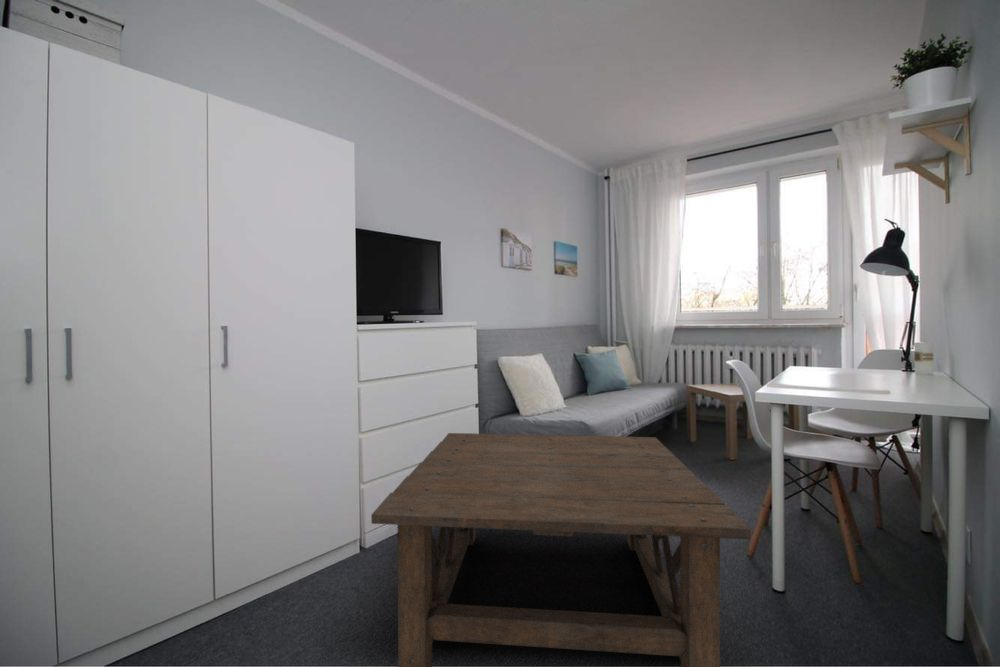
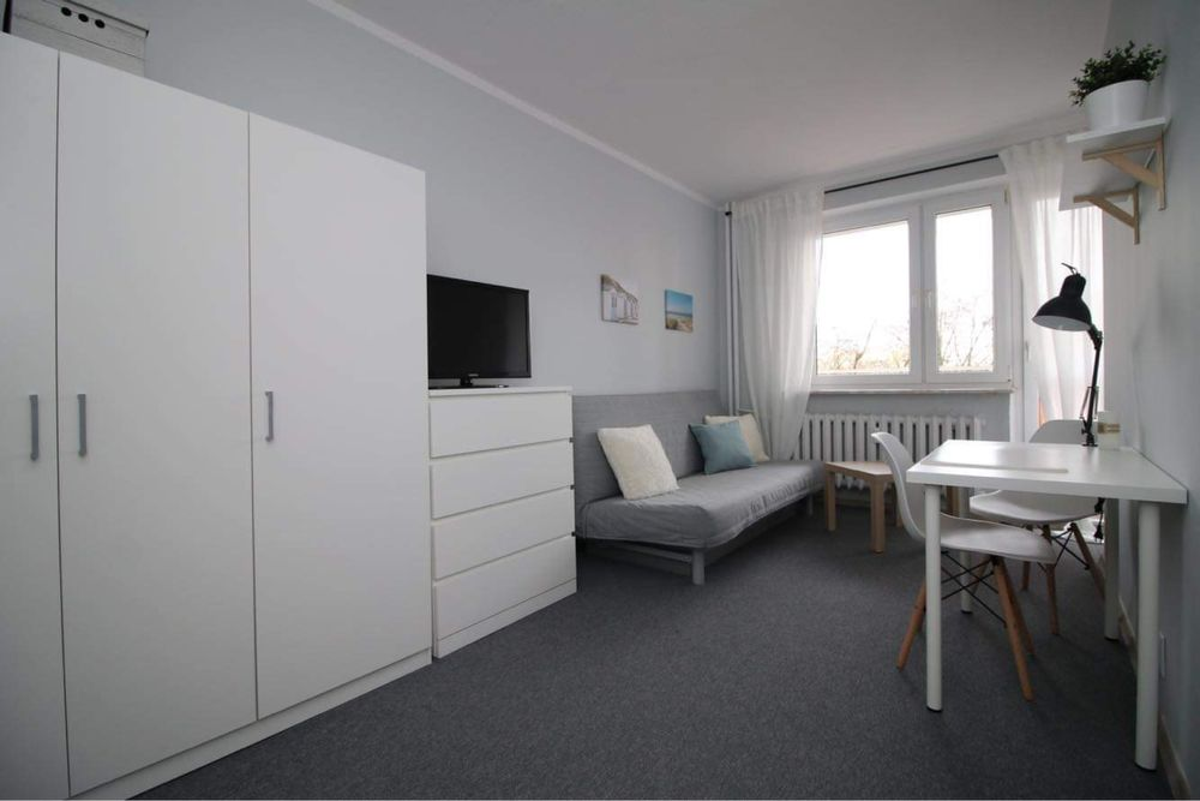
- coffee table (551, 531)
